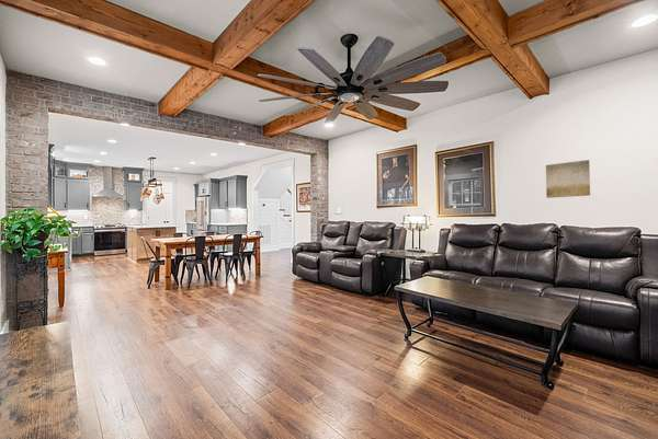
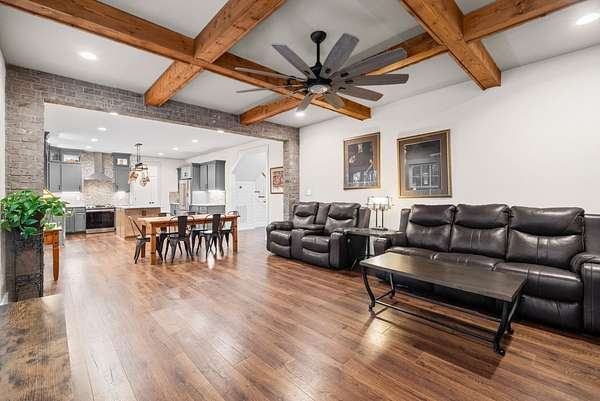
- wall art (567, 180)
